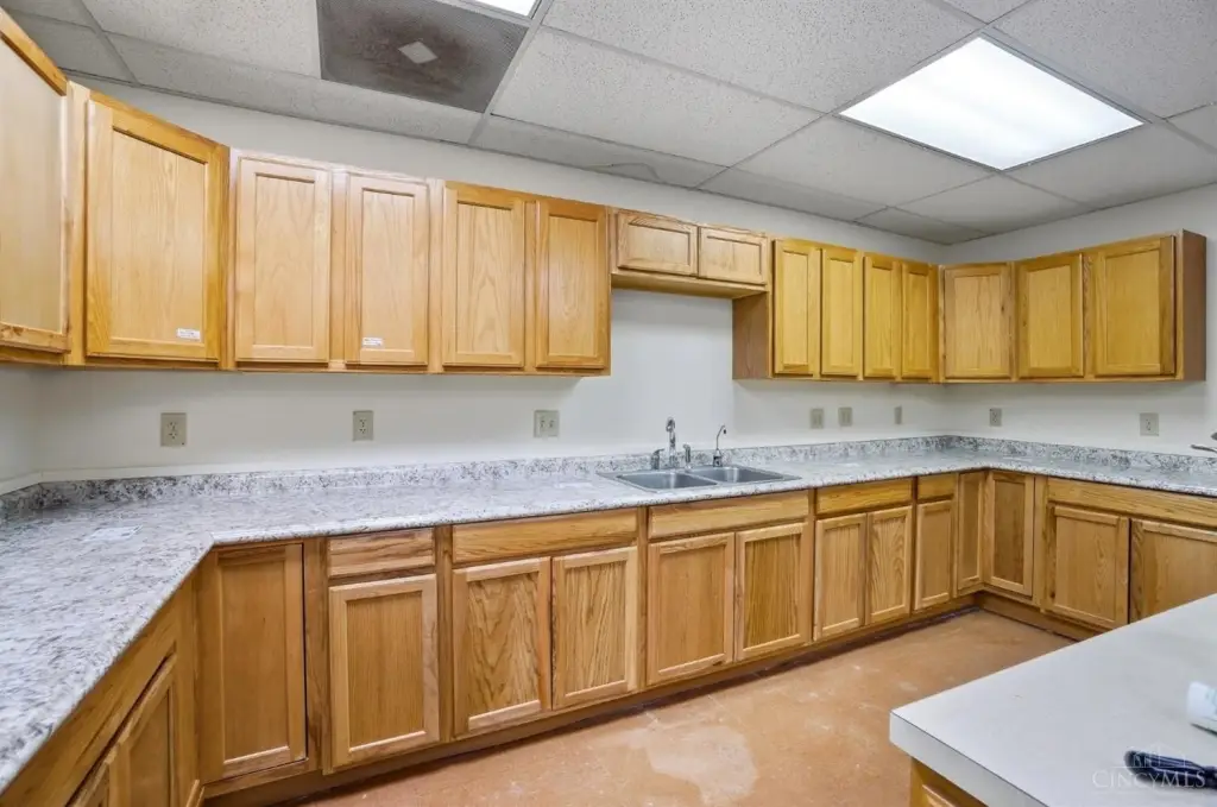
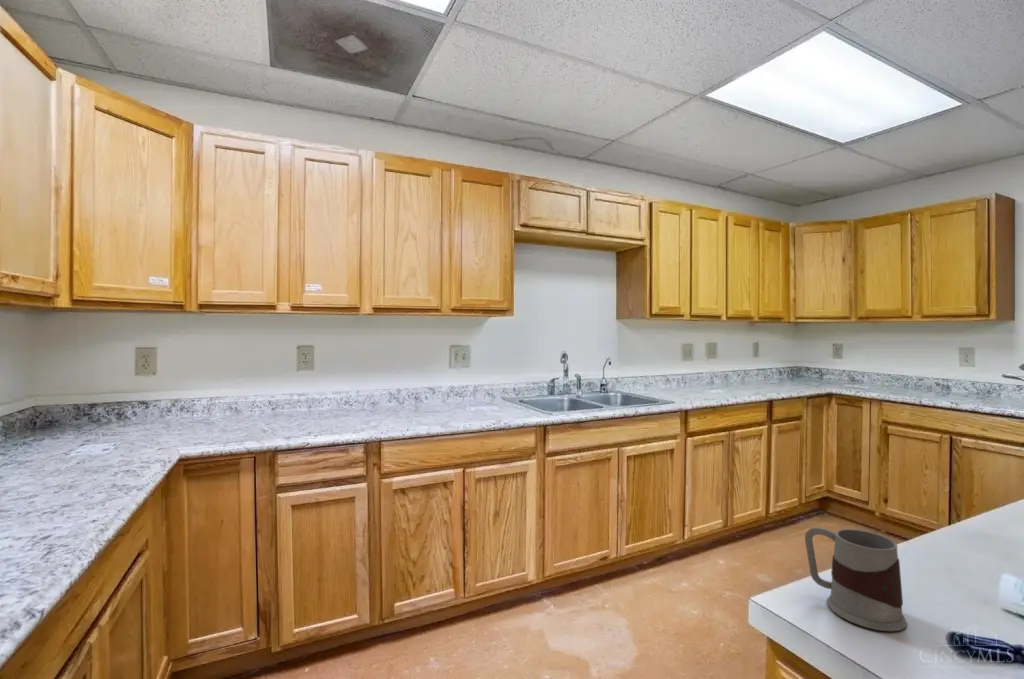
+ mug (852, 571)
